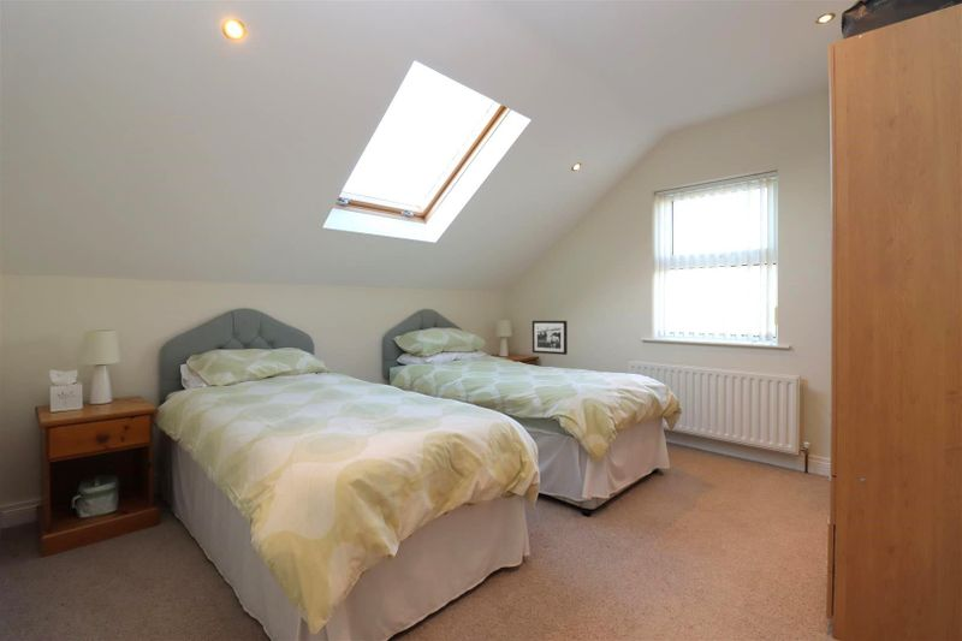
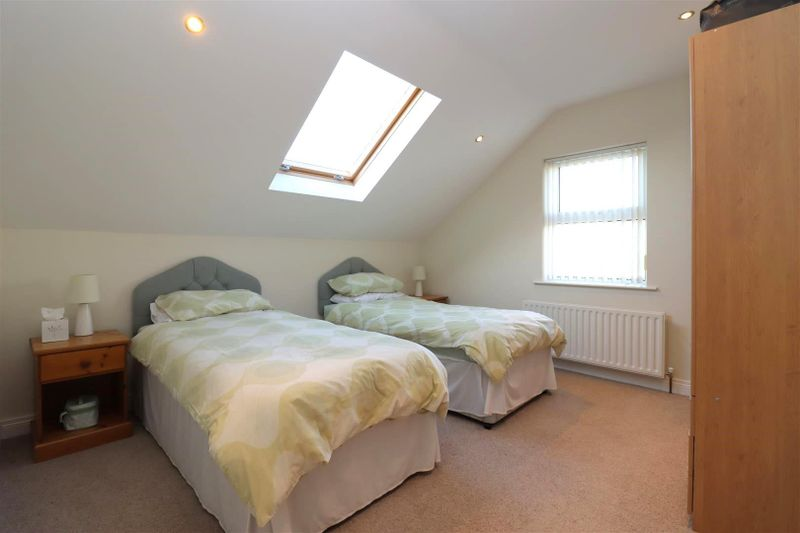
- picture frame (548, 337)
